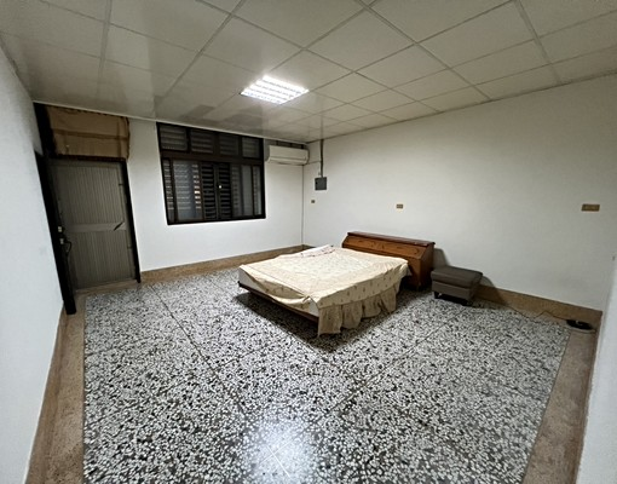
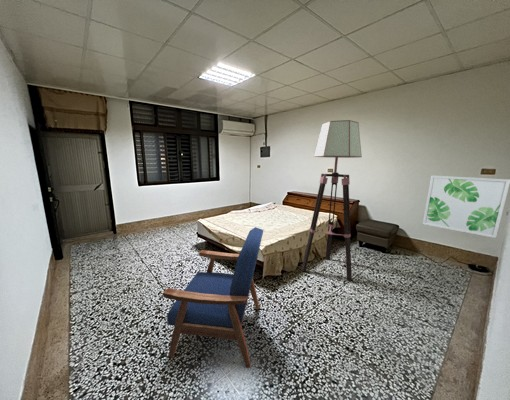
+ armchair (221, 284)
+ wall art (461, 204)
+ floor lamp (335, 201)
